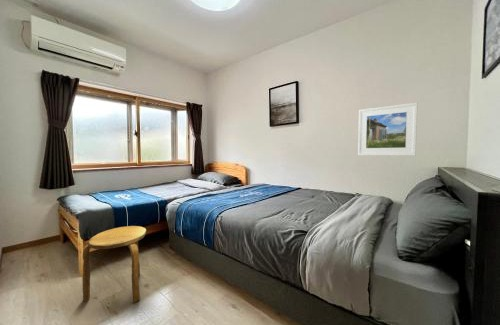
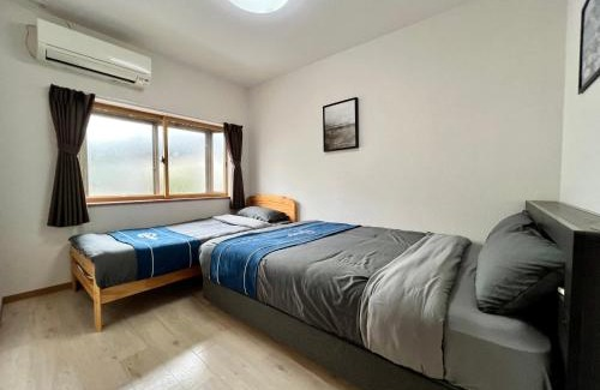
- stool (132, 263)
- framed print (385, 131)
